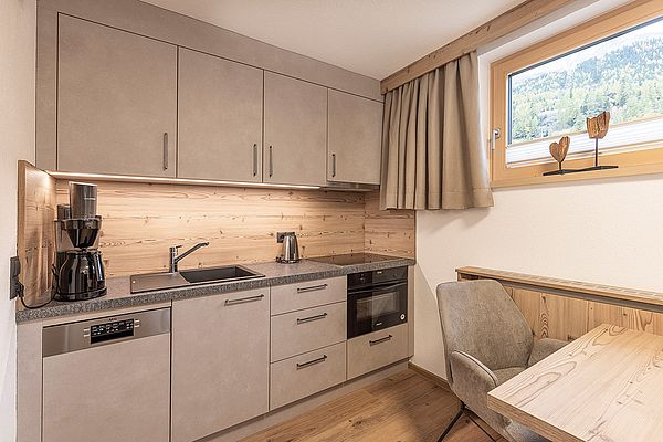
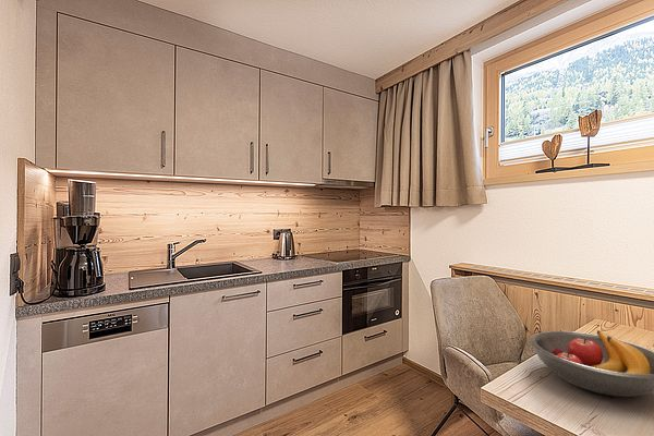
+ fruit bowl (595, 361)
